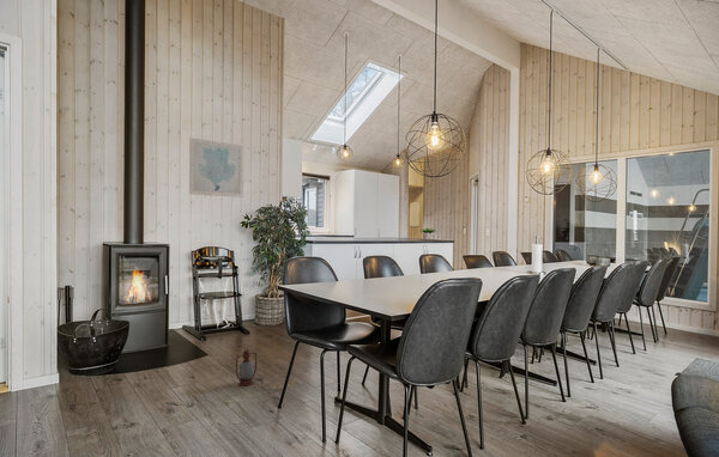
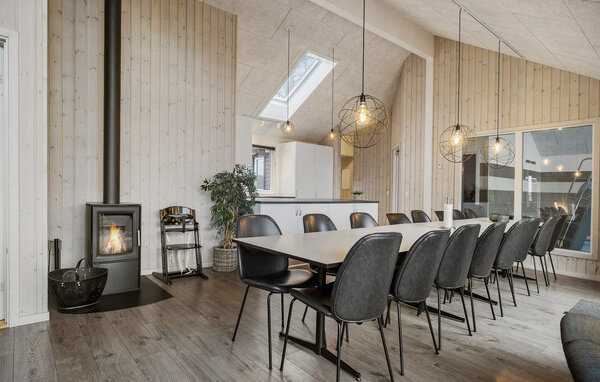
- lantern (246, 361)
- wall art (217, 169)
